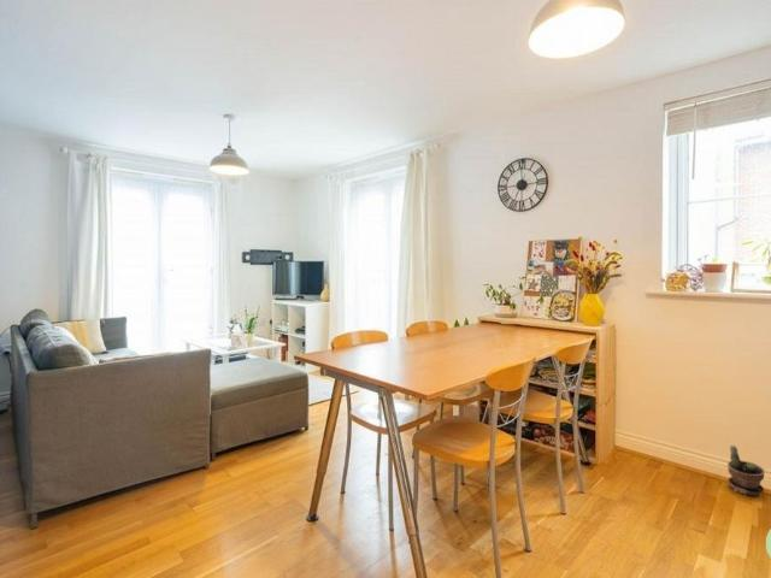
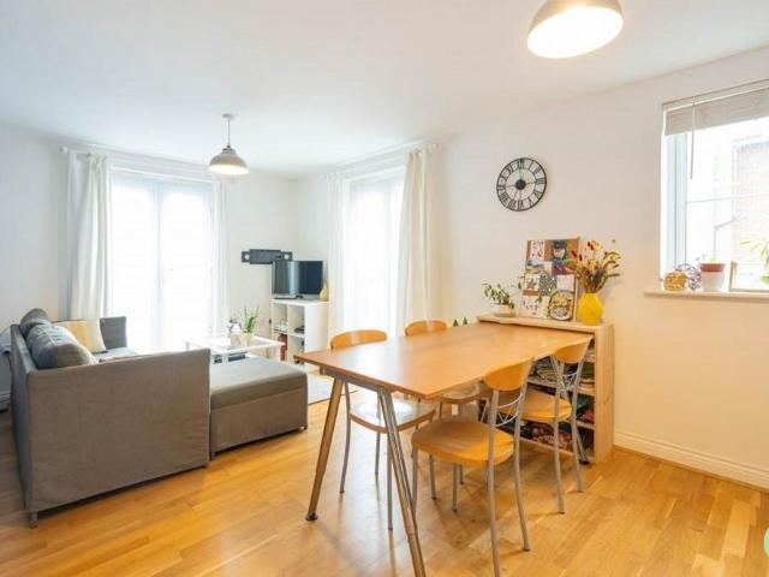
- potted plant (744, 468)
